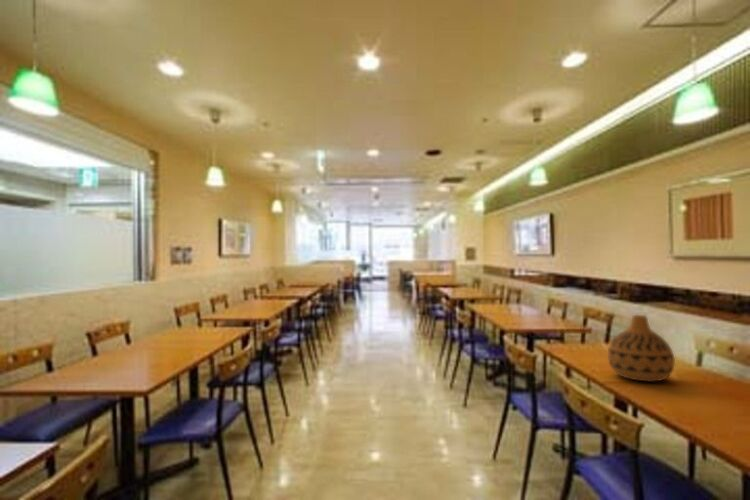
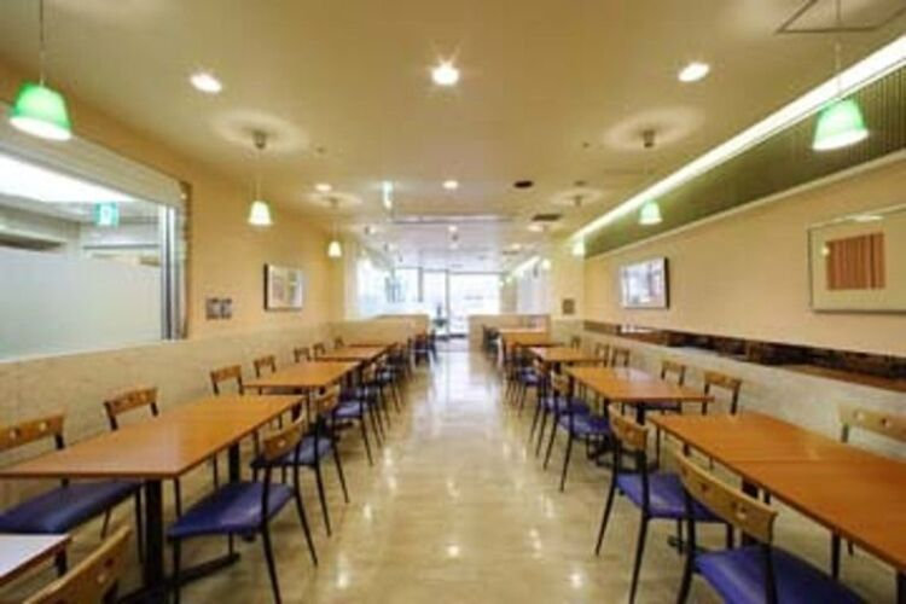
- vase (639, 346)
